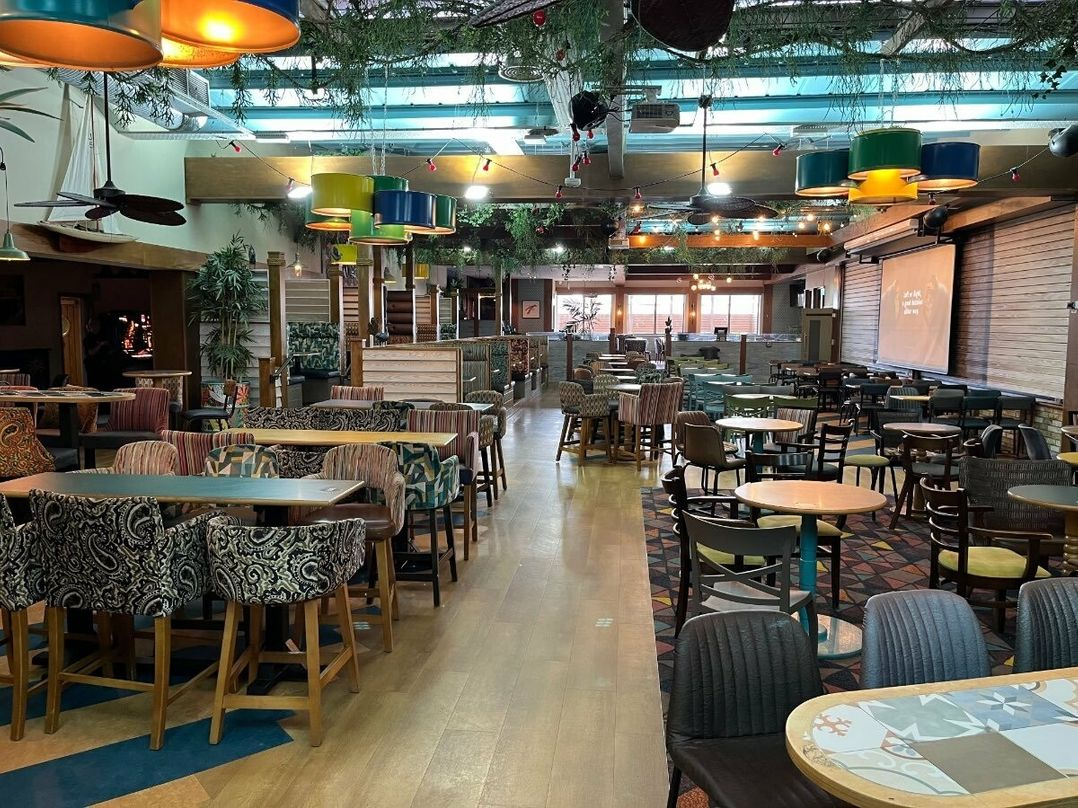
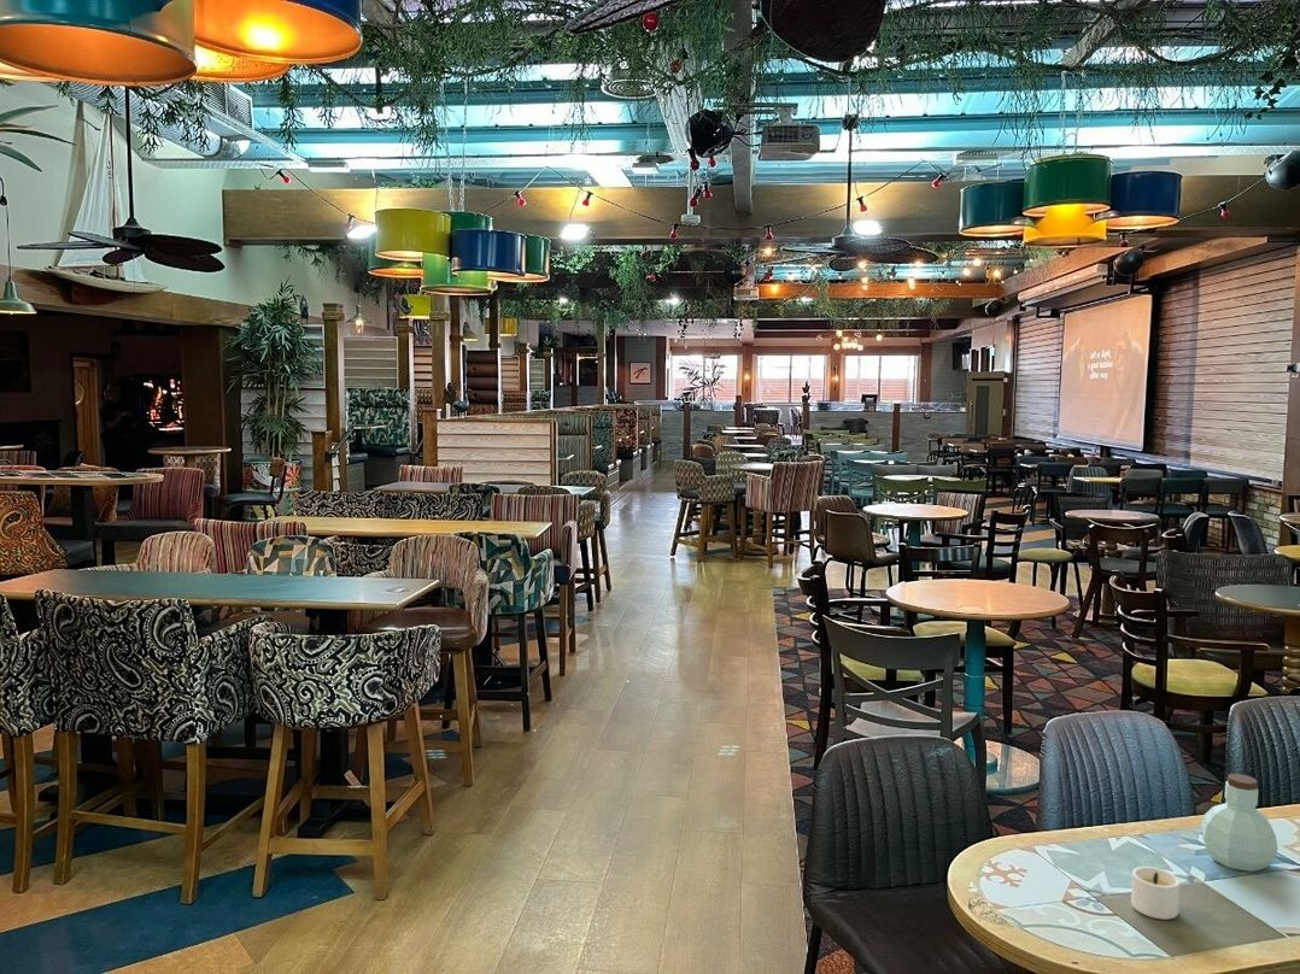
+ candle (1159, 886)
+ jar (1238, 818)
